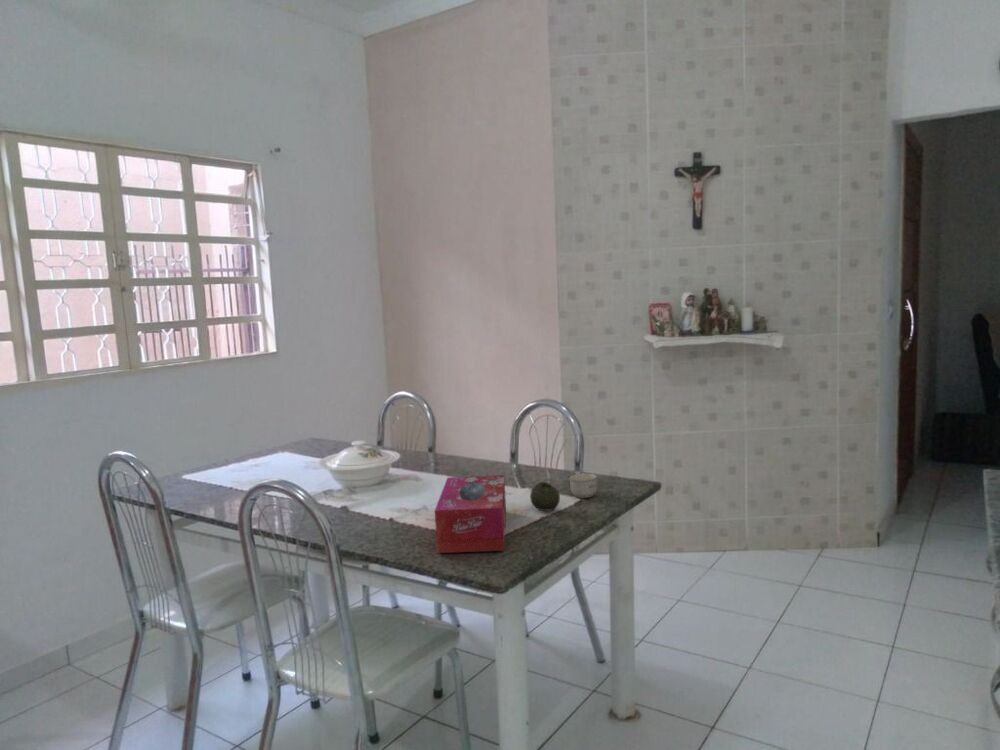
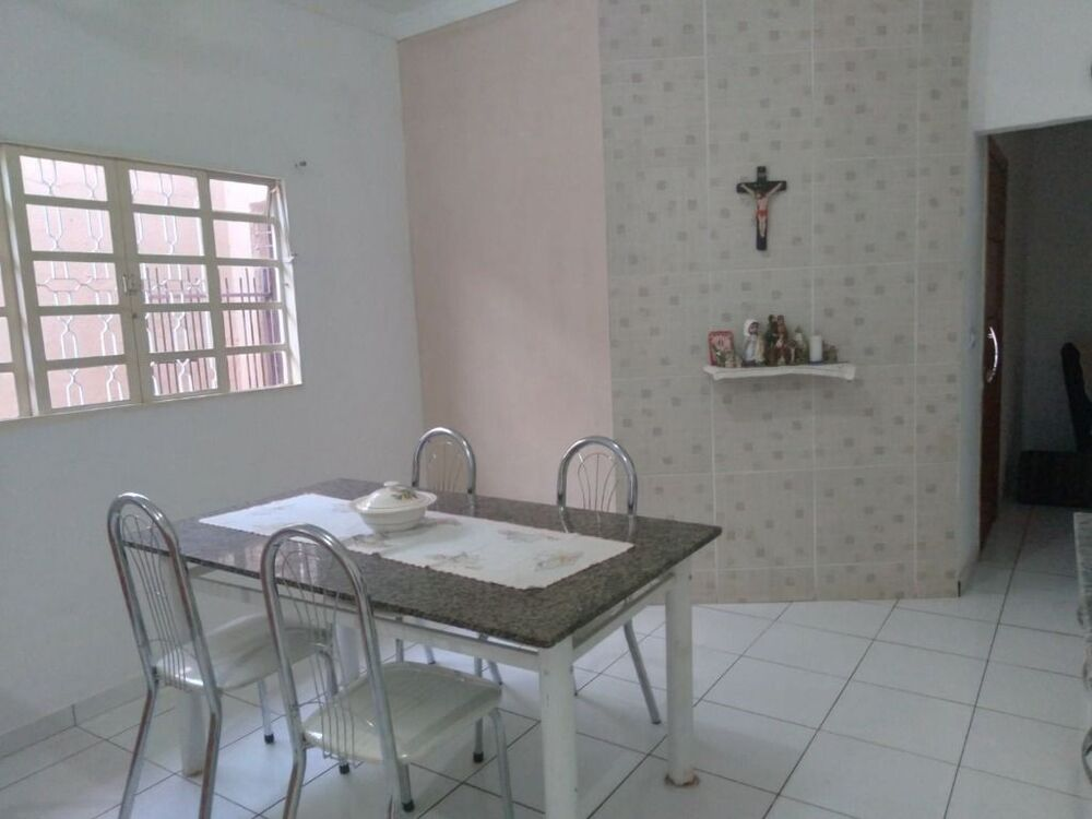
- fruit (544, 495)
- cup (584, 485)
- tissue box (473, 511)
